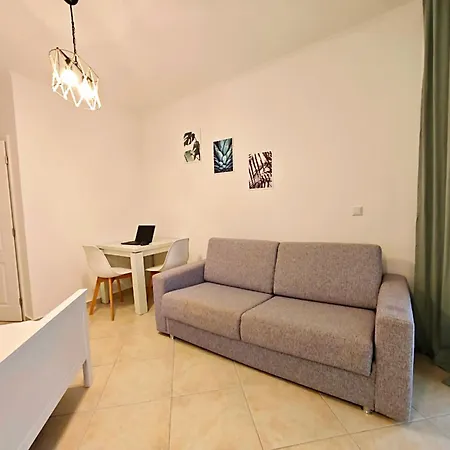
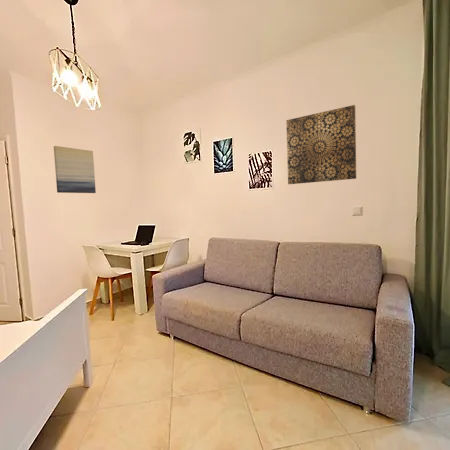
+ wall art (75, 170)
+ wall art (319, 147)
